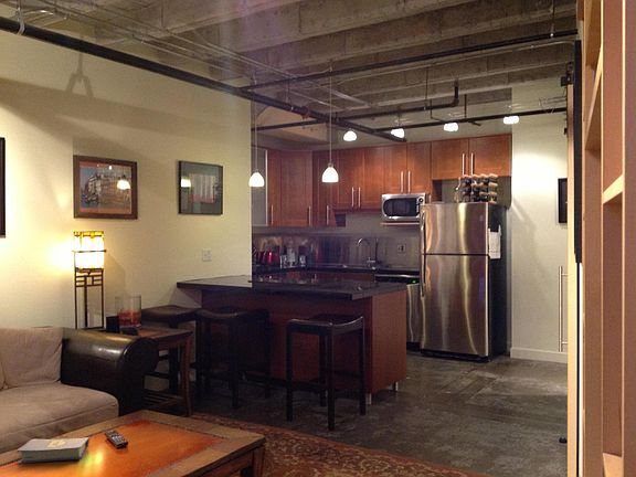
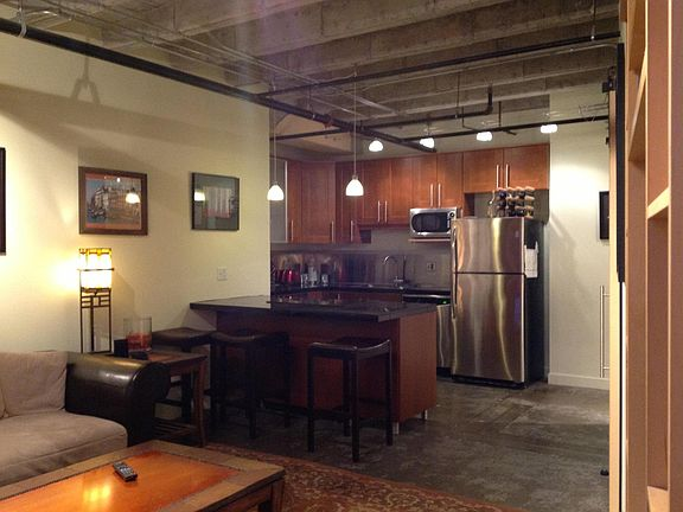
- hardcover book (55, 448)
